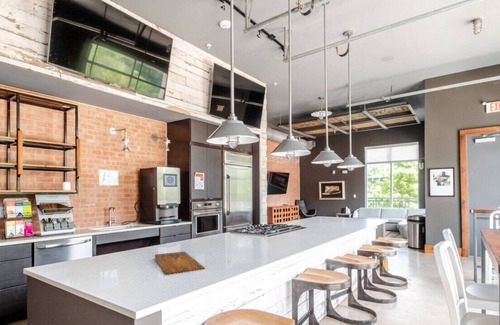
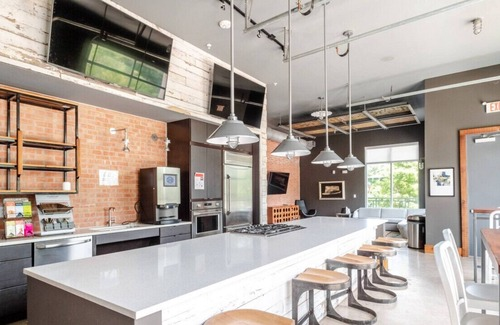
- cutting board (176, 262)
